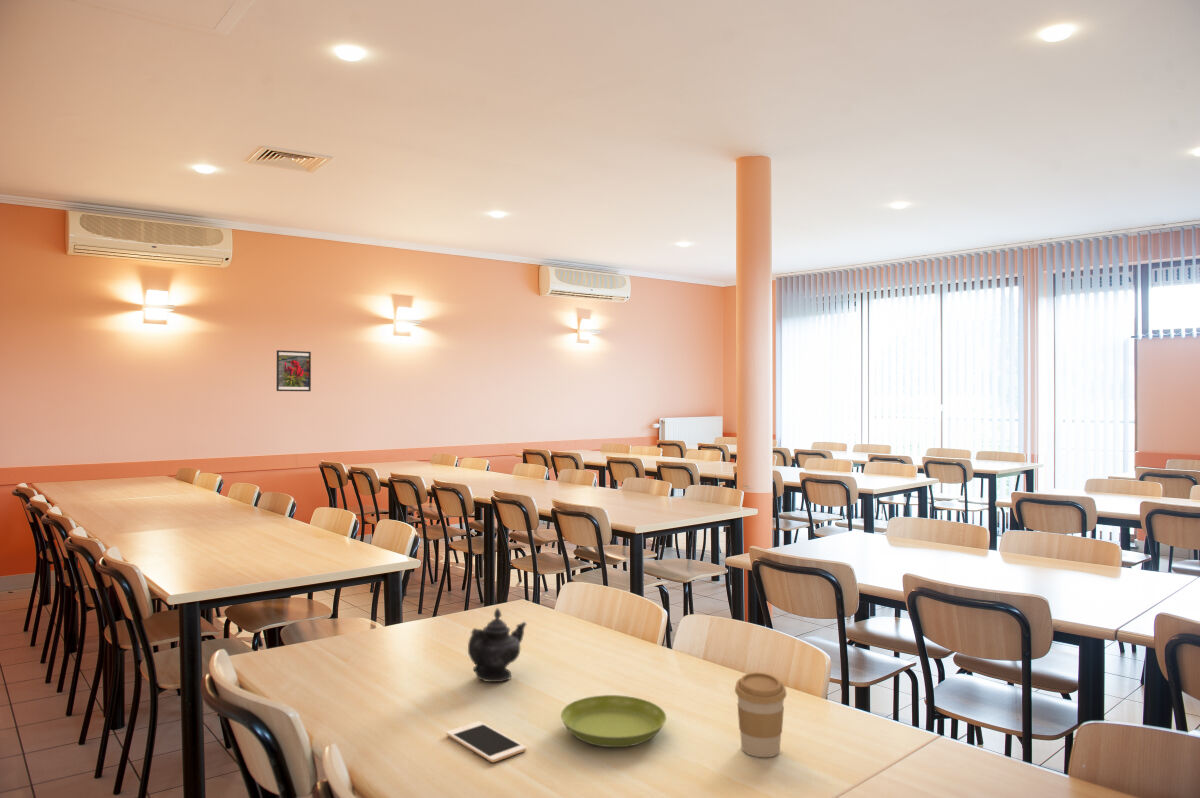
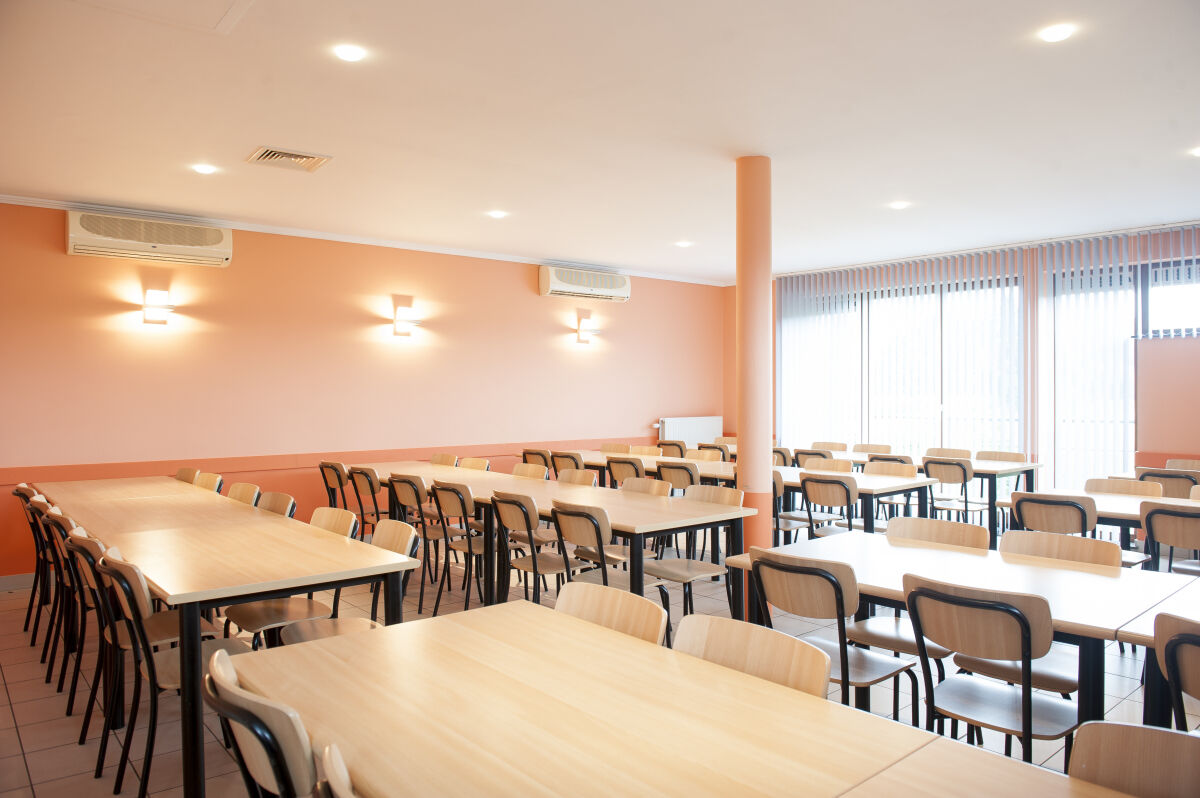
- saucer (613, 722)
- coffee cup (760, 713)
- cell phone (485, 740)
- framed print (293, 371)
- teapot (497, 641)
